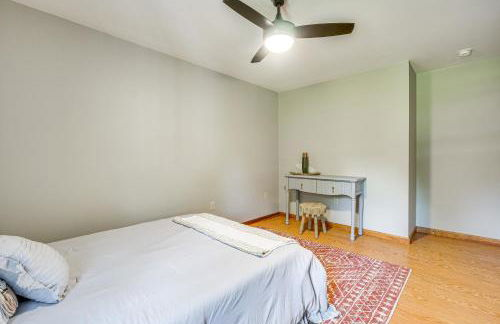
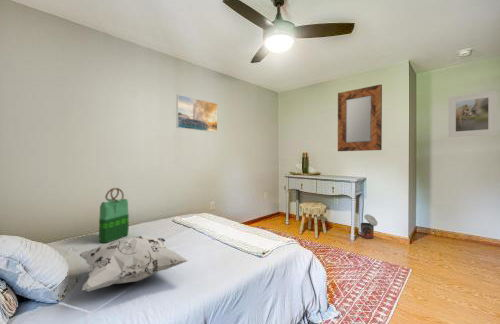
+ decorative pillow (132, 257)
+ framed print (198, 114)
+ tote bag (114, 213)
+ home mirror (358, 119)
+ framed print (471, 115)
+ trash can (368, 226)
